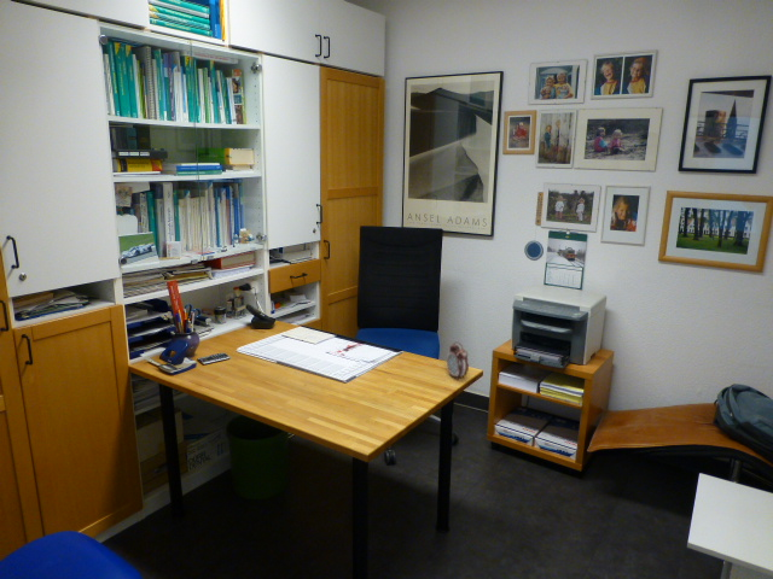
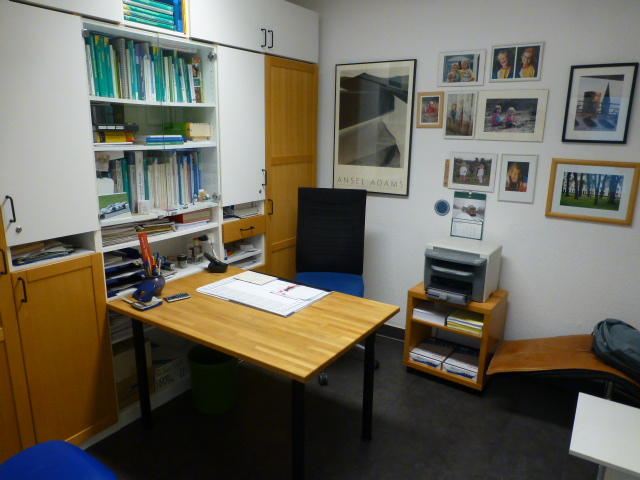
- alarm clock (458, 359)
